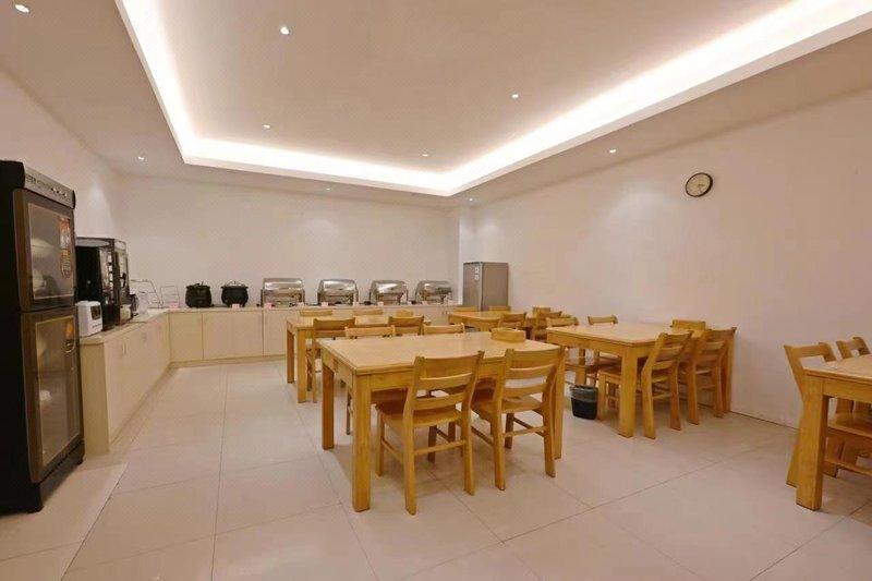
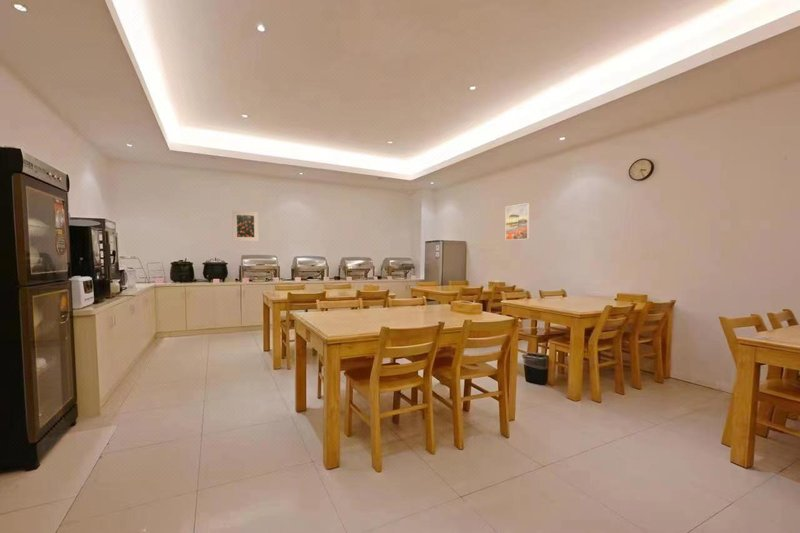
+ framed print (245, 226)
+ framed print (516, 222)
